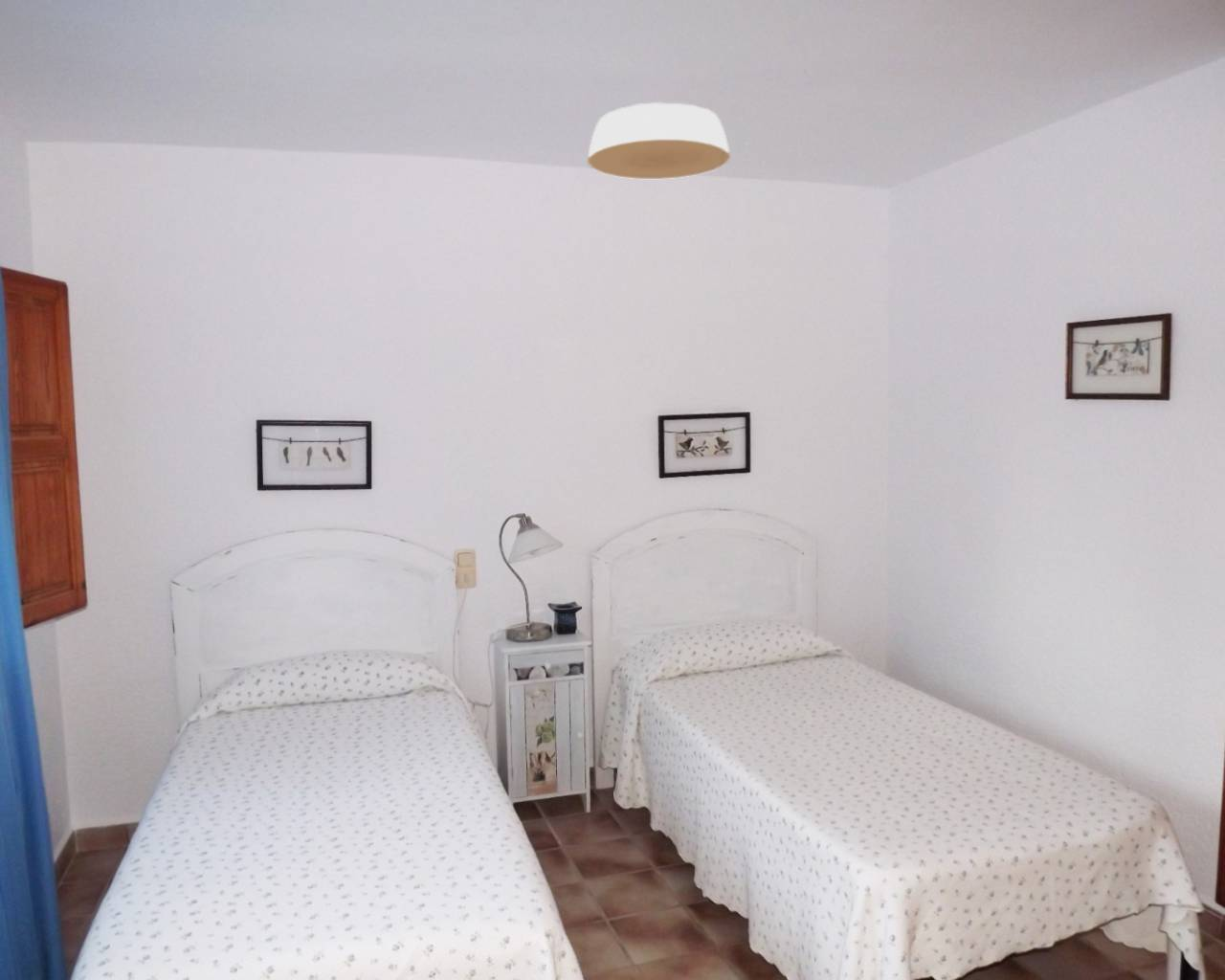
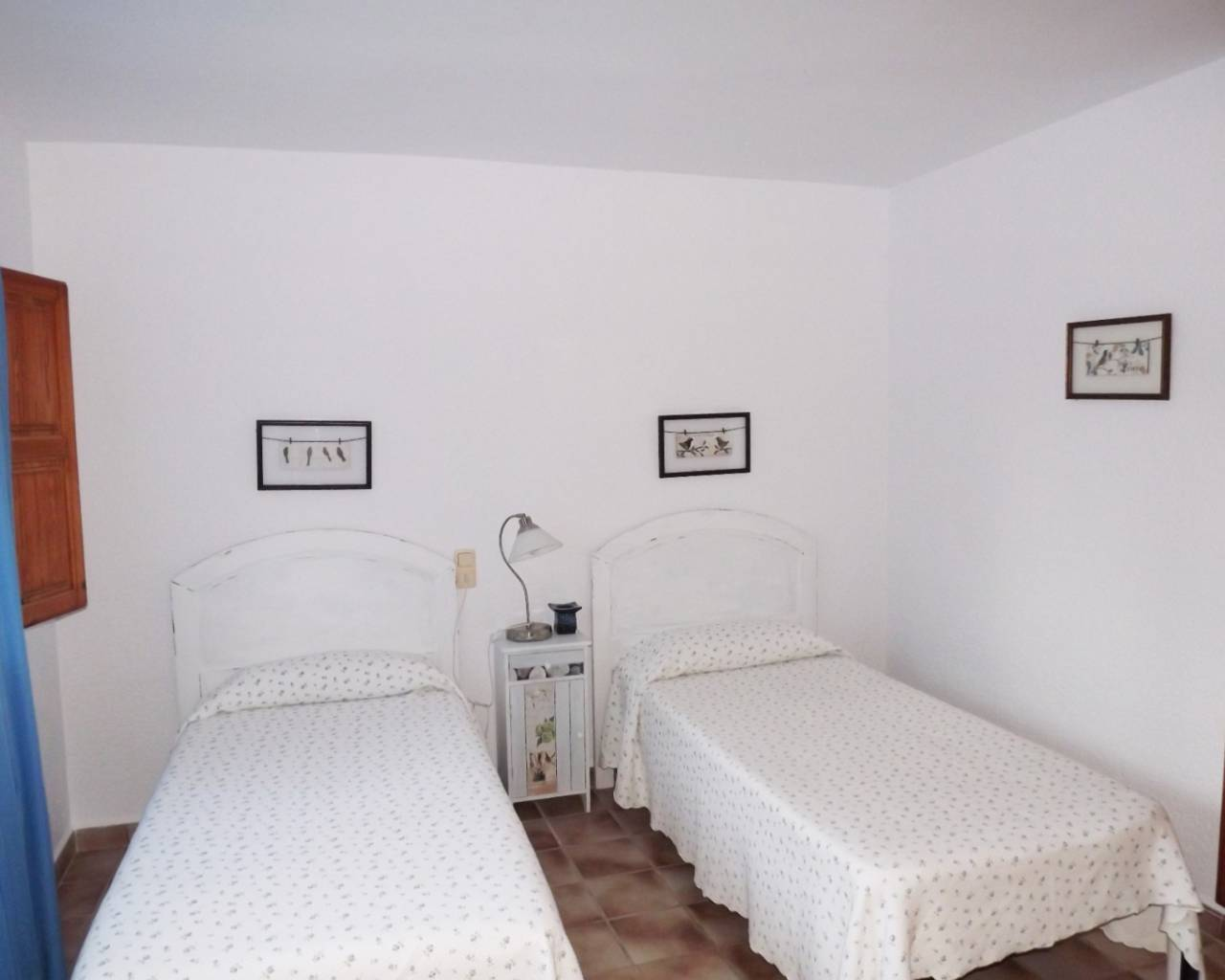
- ceiling light (657, 139)
